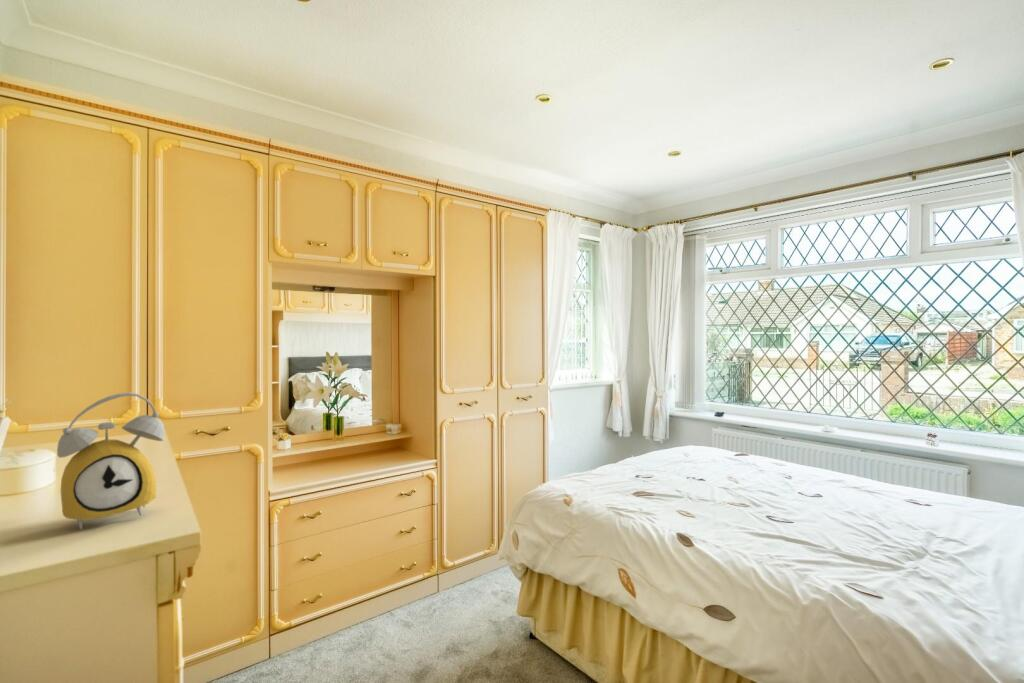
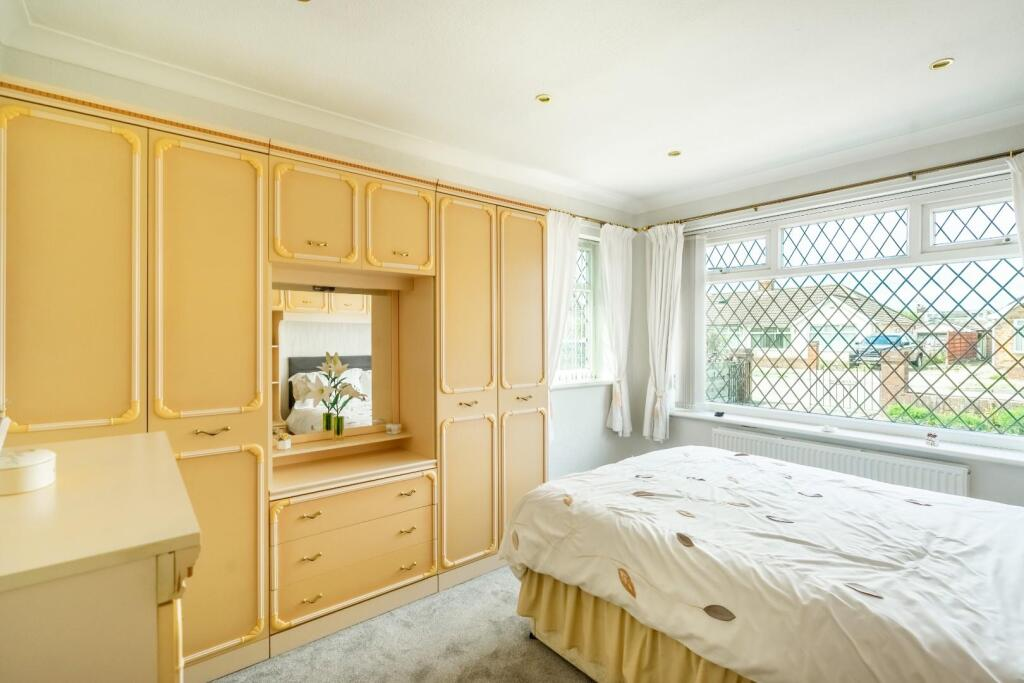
- alarm clock (111, 453)
